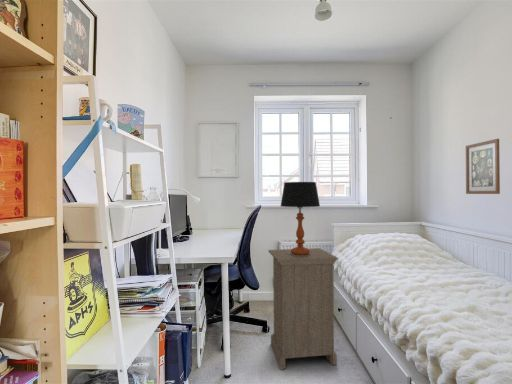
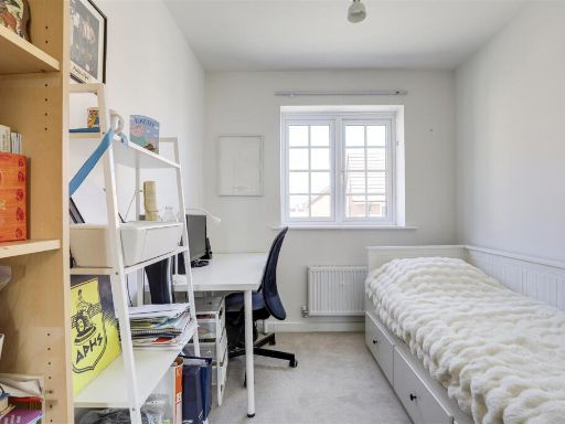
- table lamp (300, 217)
- nightstand (301, 303)
- wall art (481, 168)
